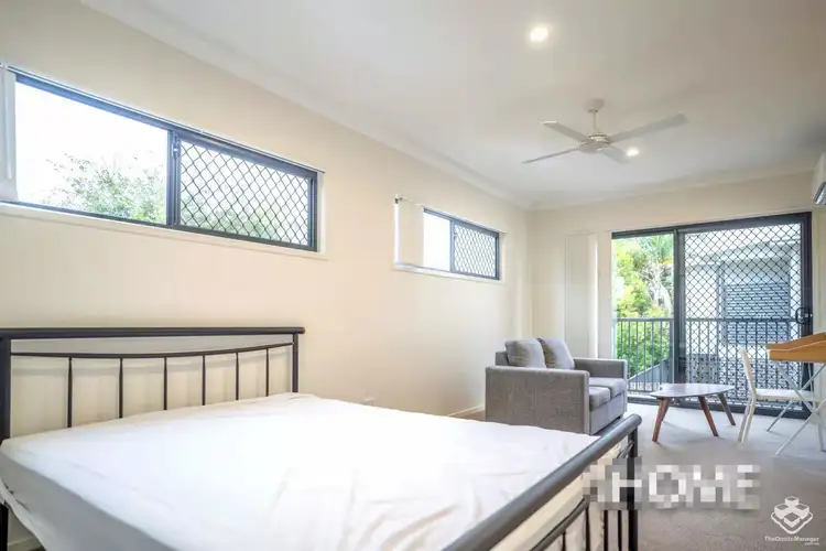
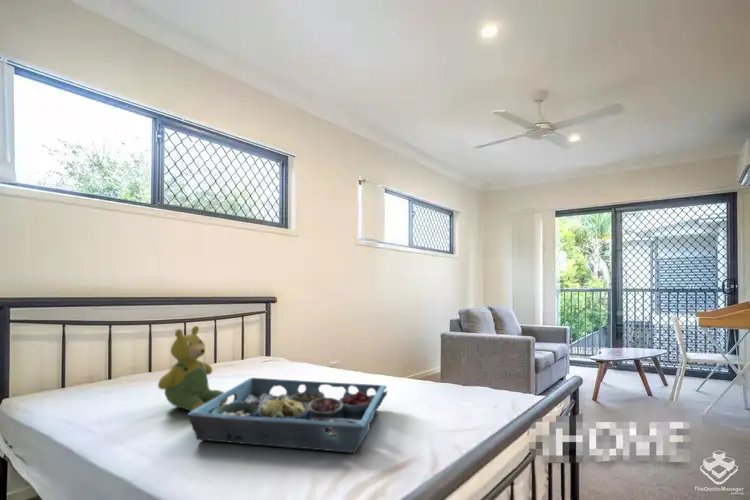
+ teddy bear (195, 367)
+ serving tray (296, 408)
